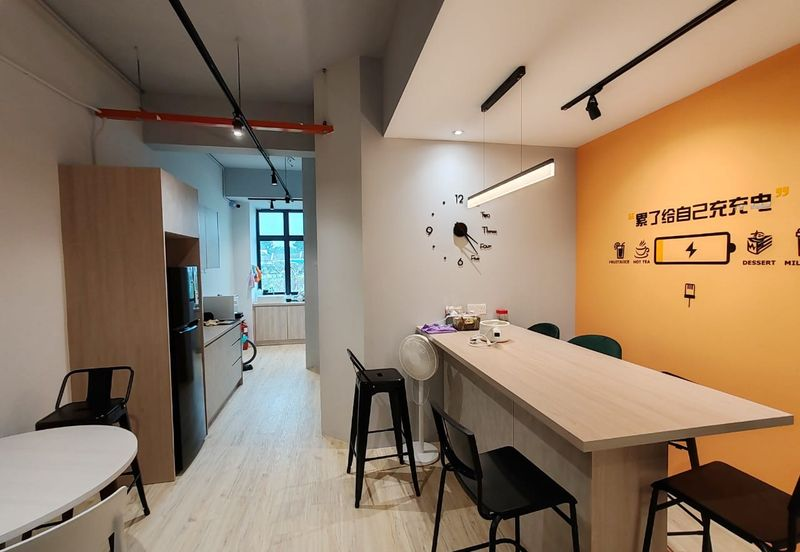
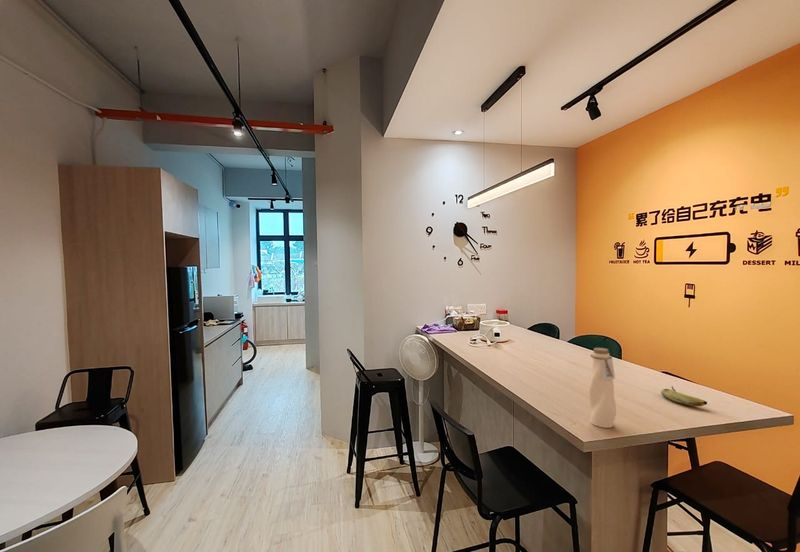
+ water bottle (603, 386)
+ fruit (678, 395)
